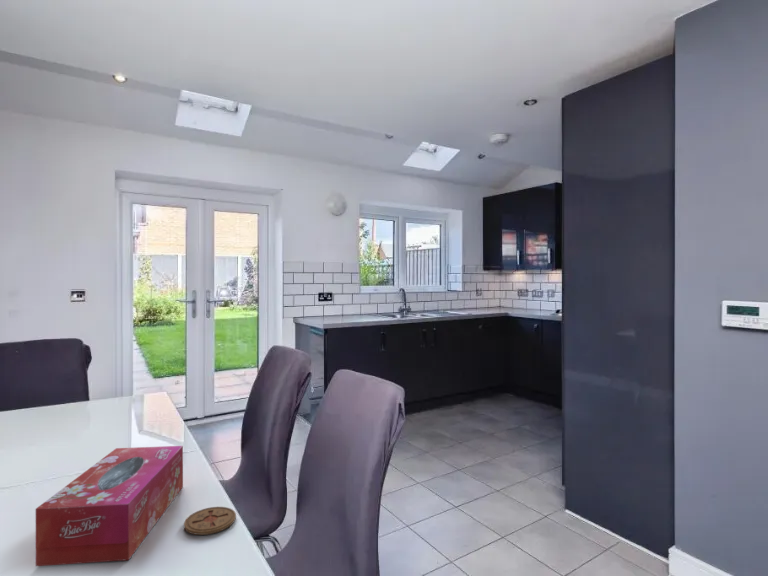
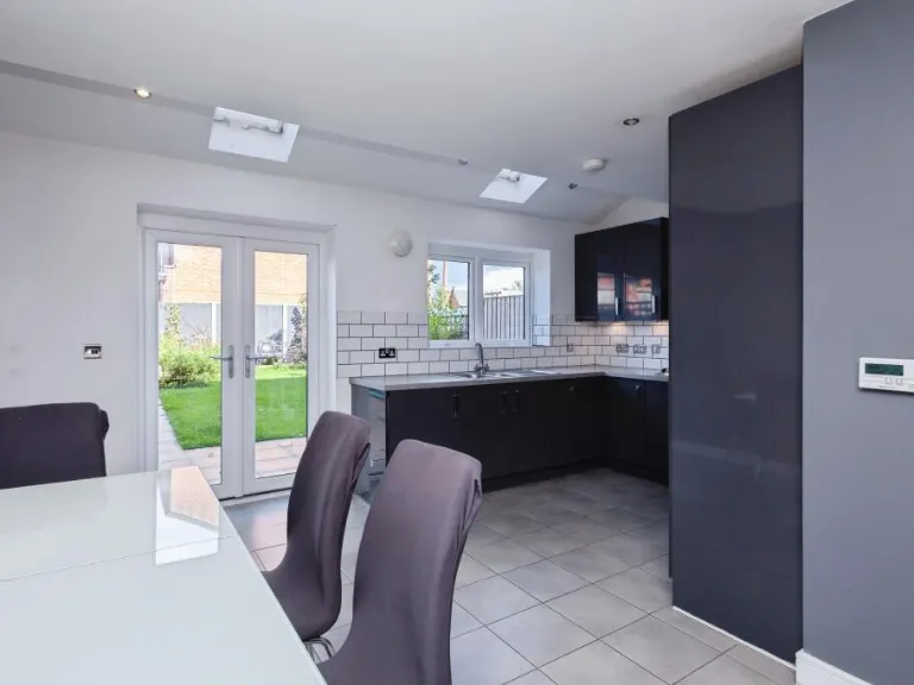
- coaster (210, 520)
- tissue box (121, 496)
